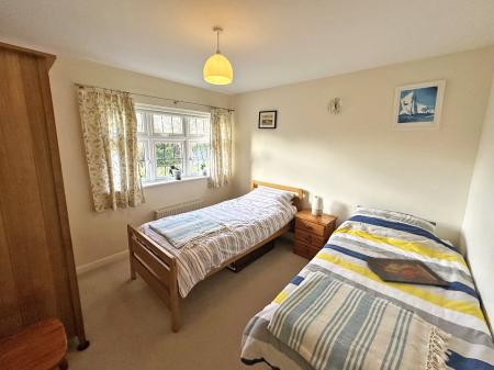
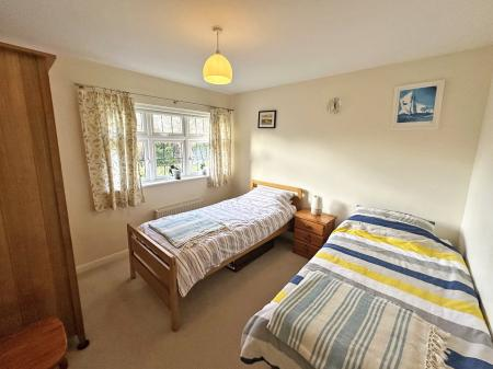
- tray (401, 269)
